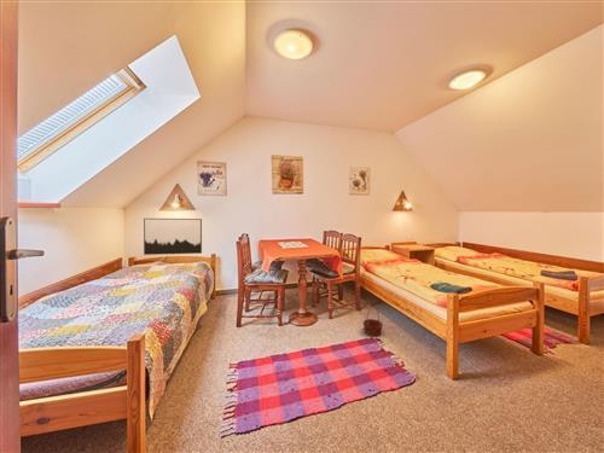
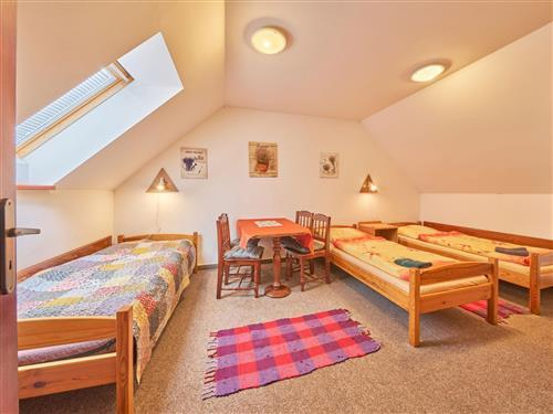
- basket (372, 319)
- wall art (173, 236)
